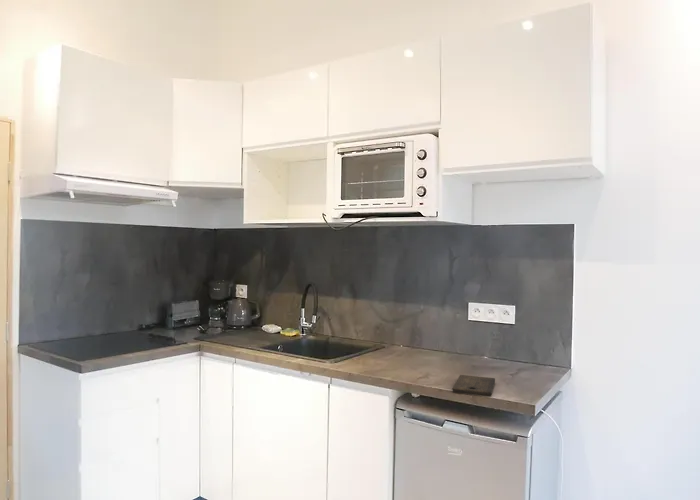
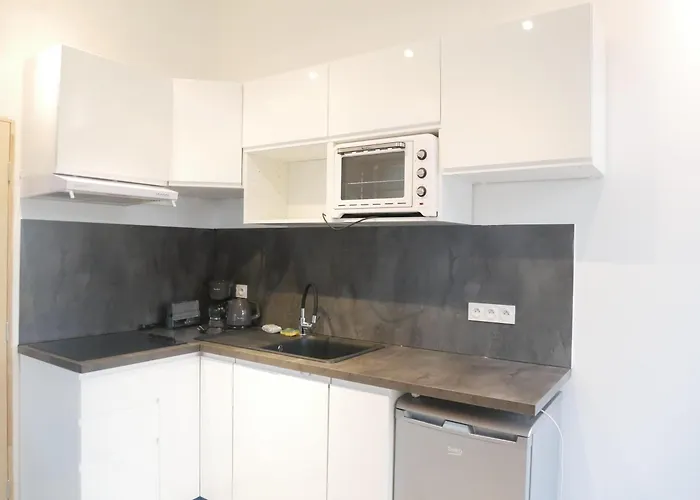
- cutting board (474, 384)
